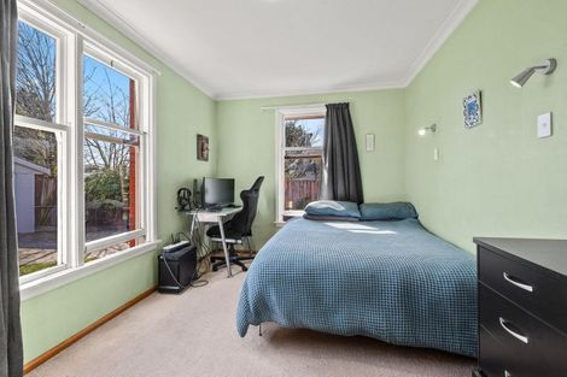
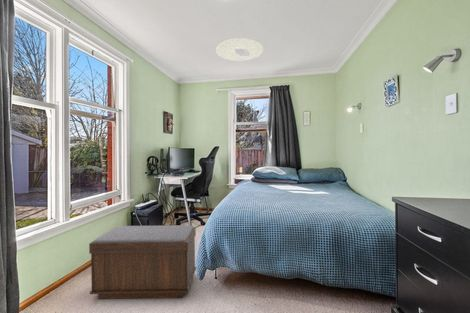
+ bench (148, 258)
+ ceiling light (239, 48)
